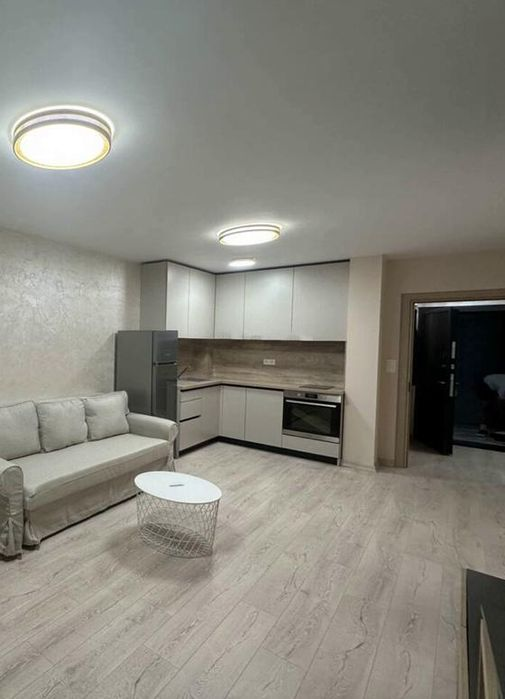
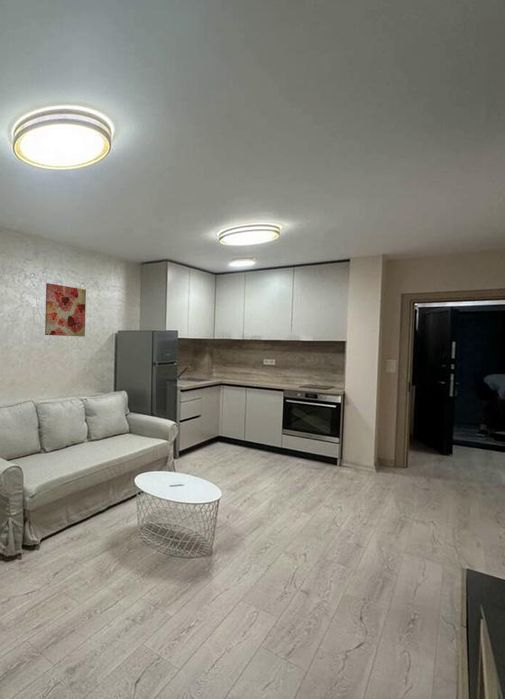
+ wall art (66, 311)
